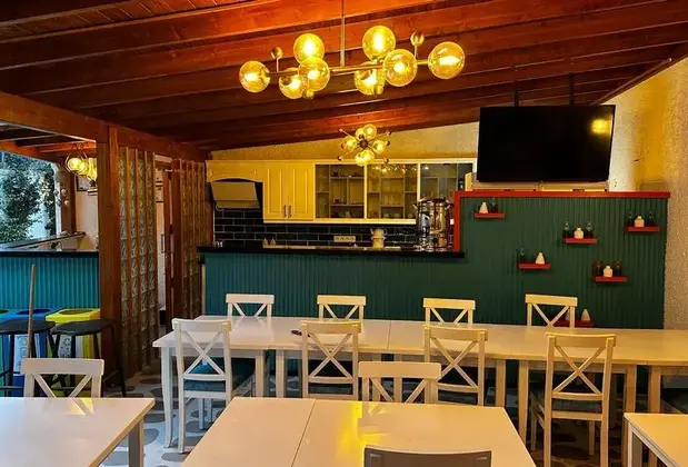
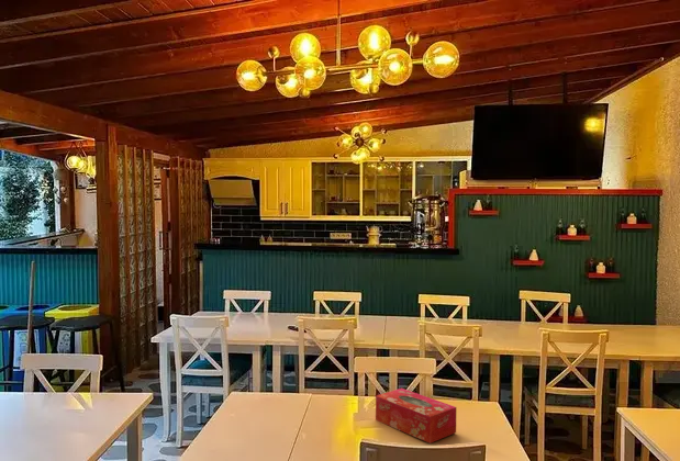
+ tissue box (414, 413)
